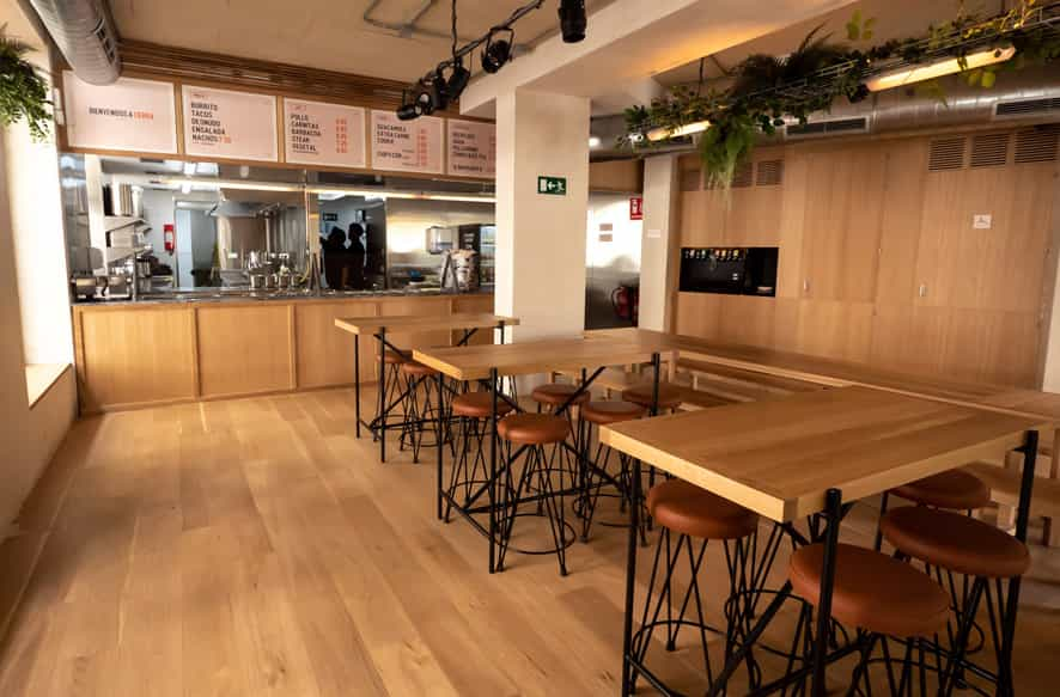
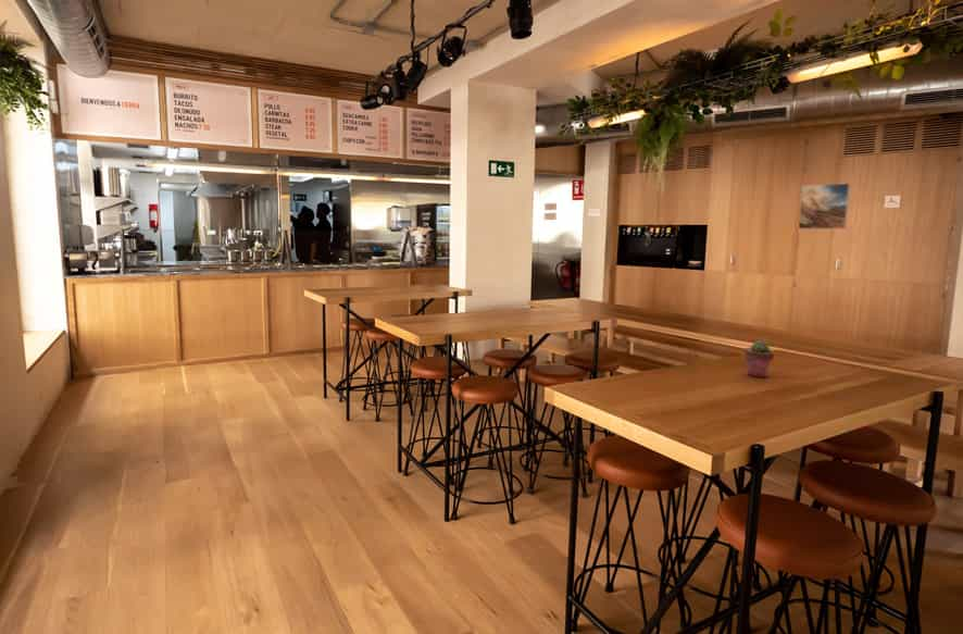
+ potted succulent (758, 357)
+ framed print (823, 207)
